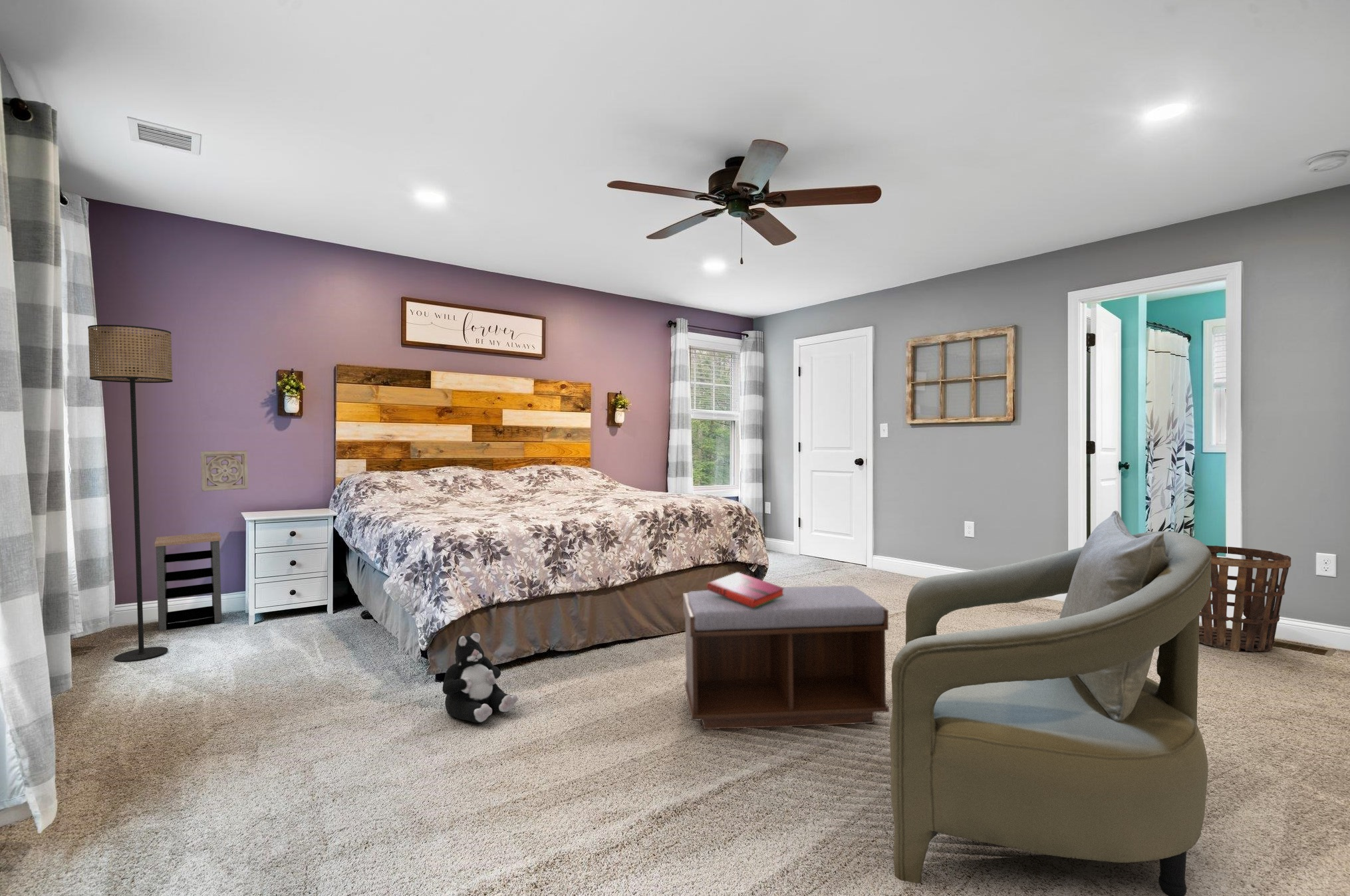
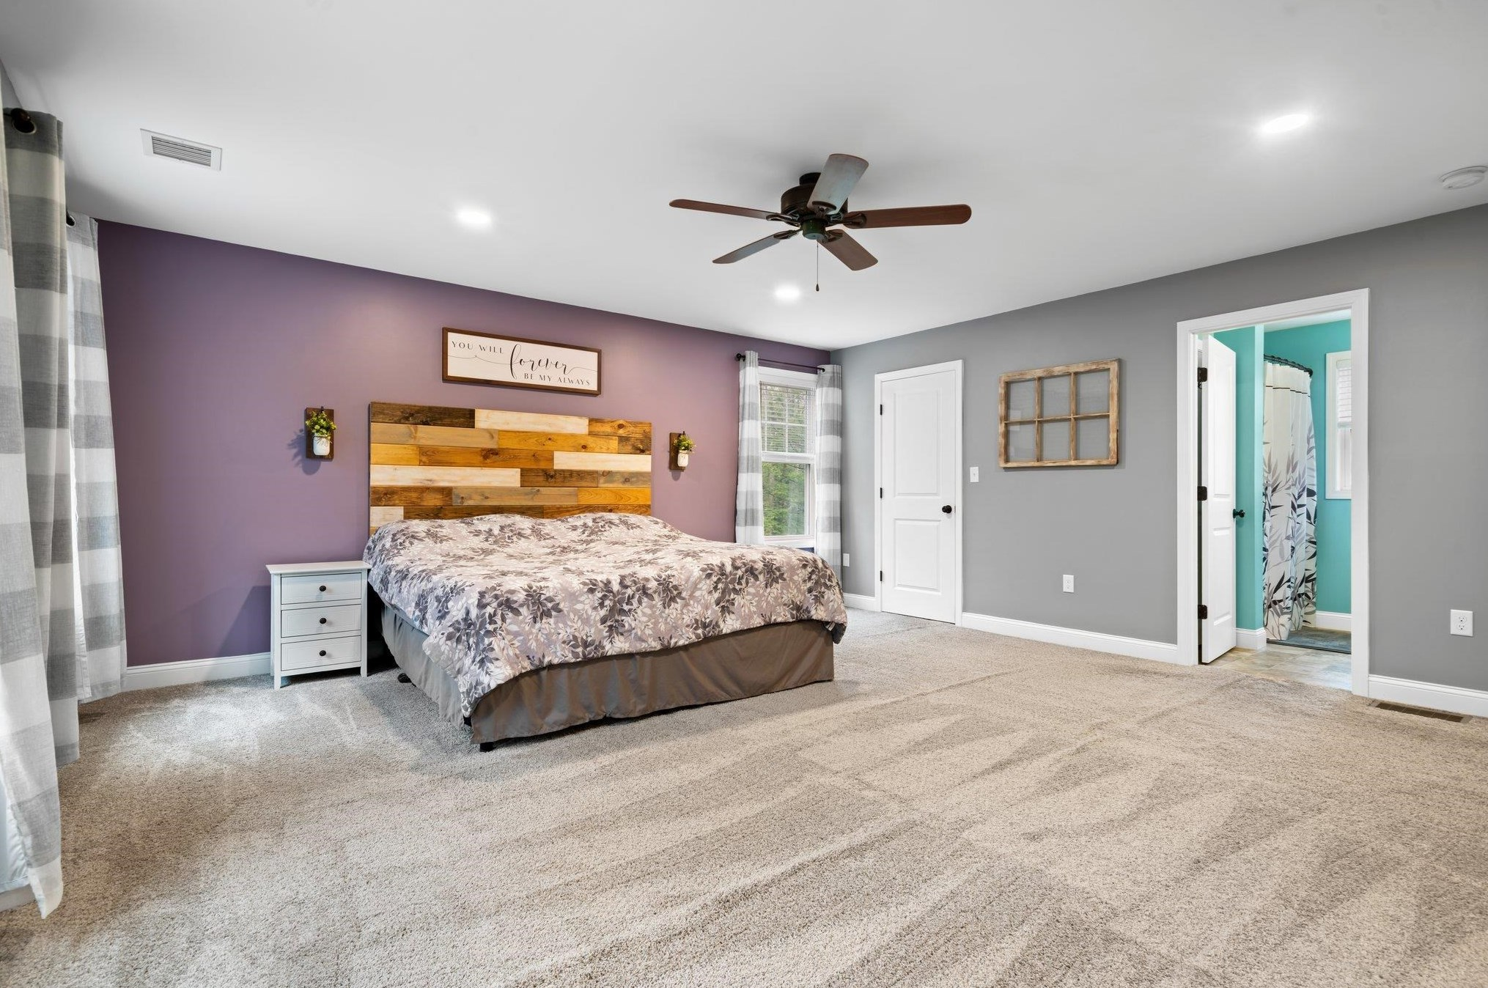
- bench (780, 652)
- wall ornament (224, 471)
- plush toy (475, 675)
- floor lamp (136, 493)
- side table (190, 579)
- hardback book (745, 594)
- armchair (1035, 673)
- basket (1226, 596)
